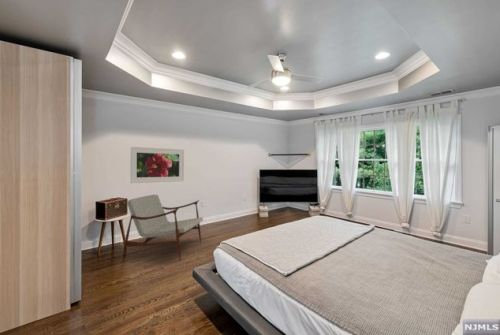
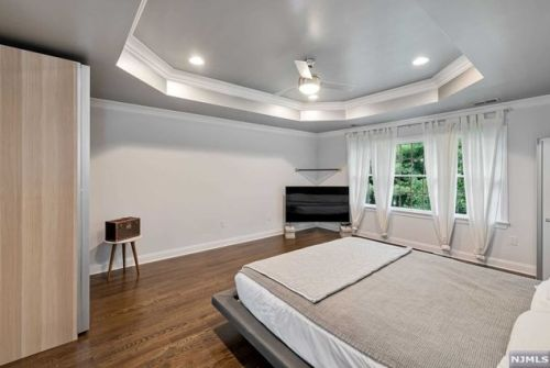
- armchair (166, 223)
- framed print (159, 165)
